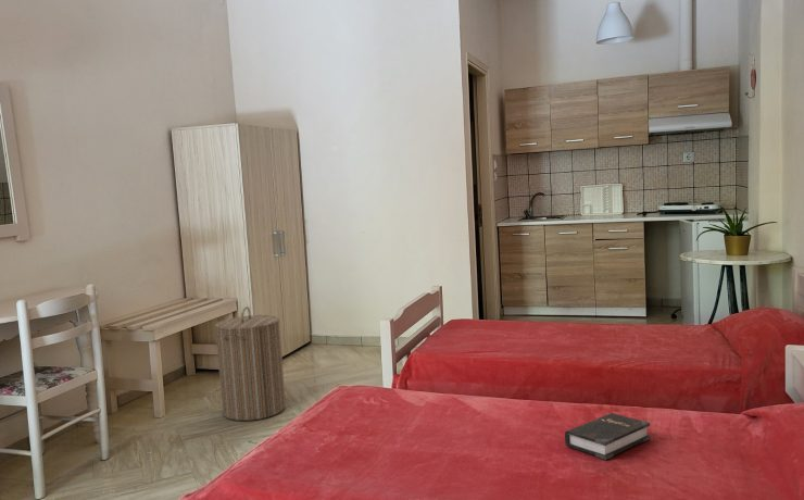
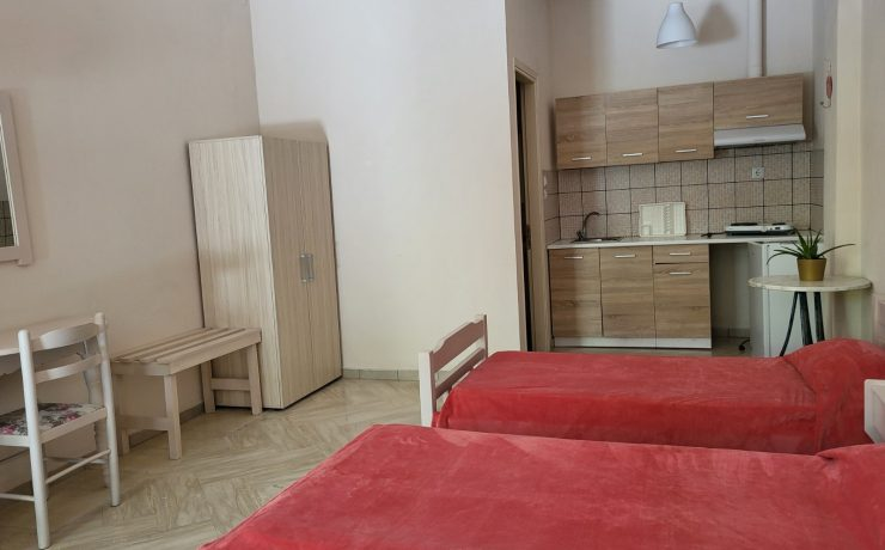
- laundry hamper (250, 359)
- hardback book (607, 434)
